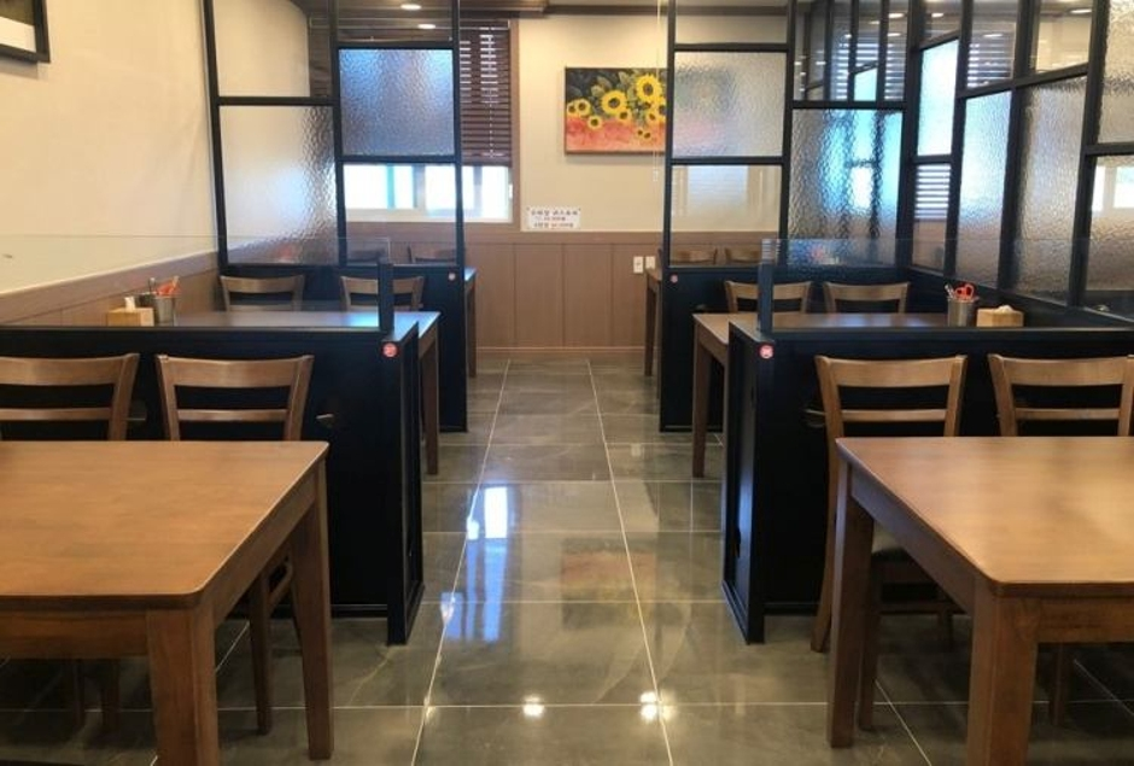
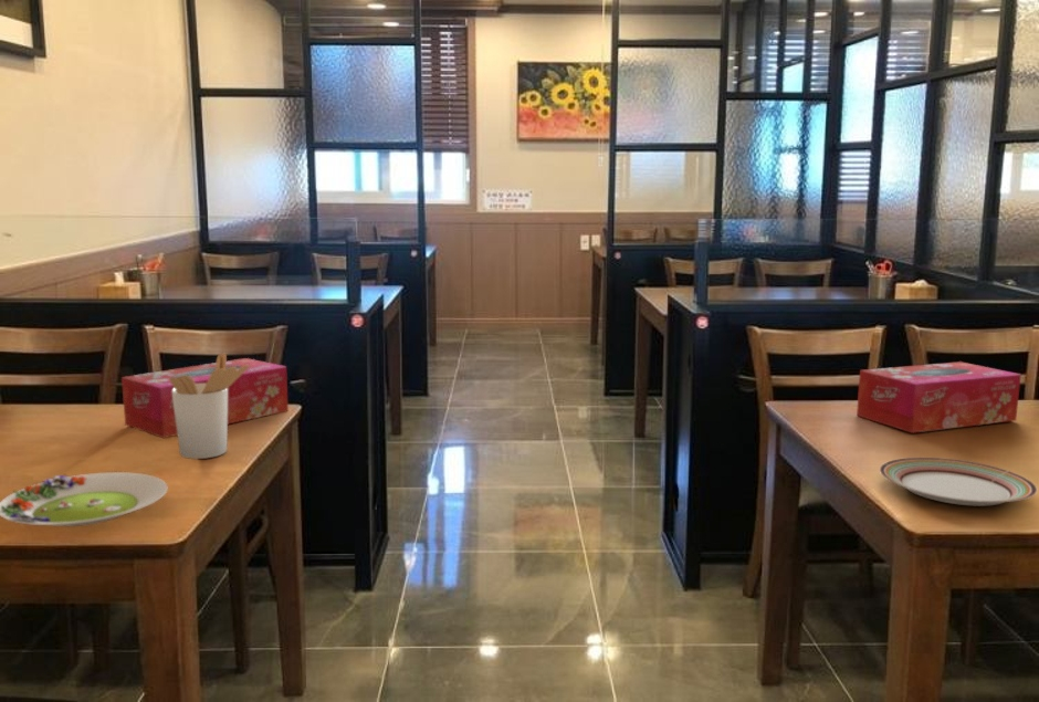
+ tissue box (937, 395)
+ tissue box (206, 383)
+ salad plate (85, 500)
+ utensil holder (211, 406)
+ plate (955, 483)
